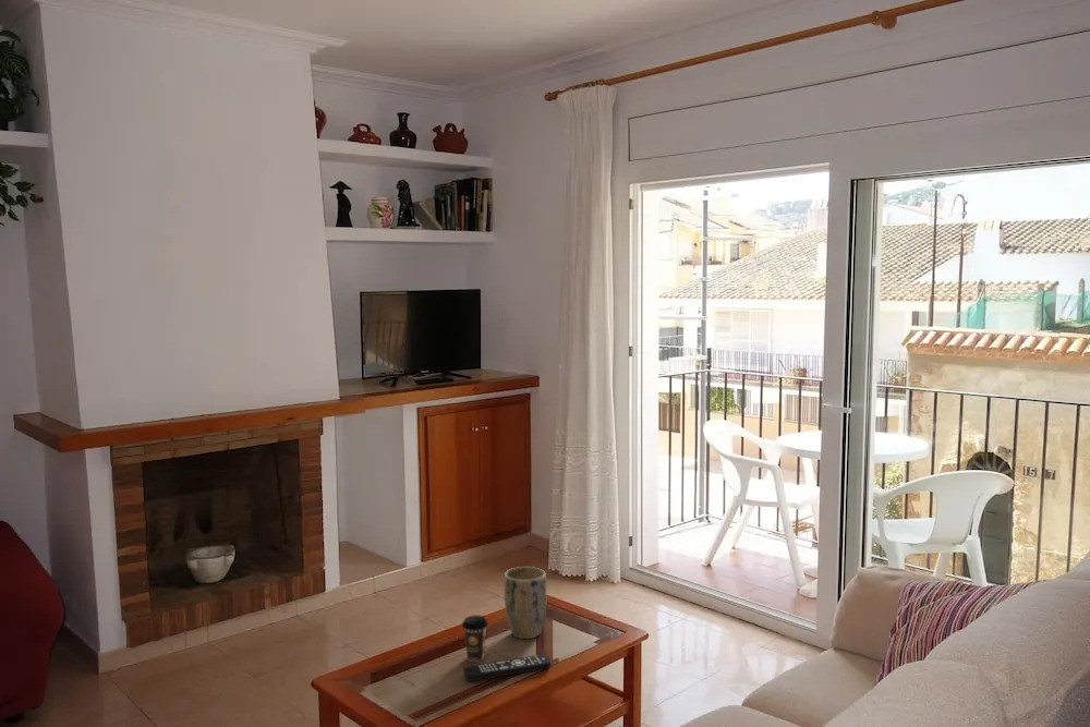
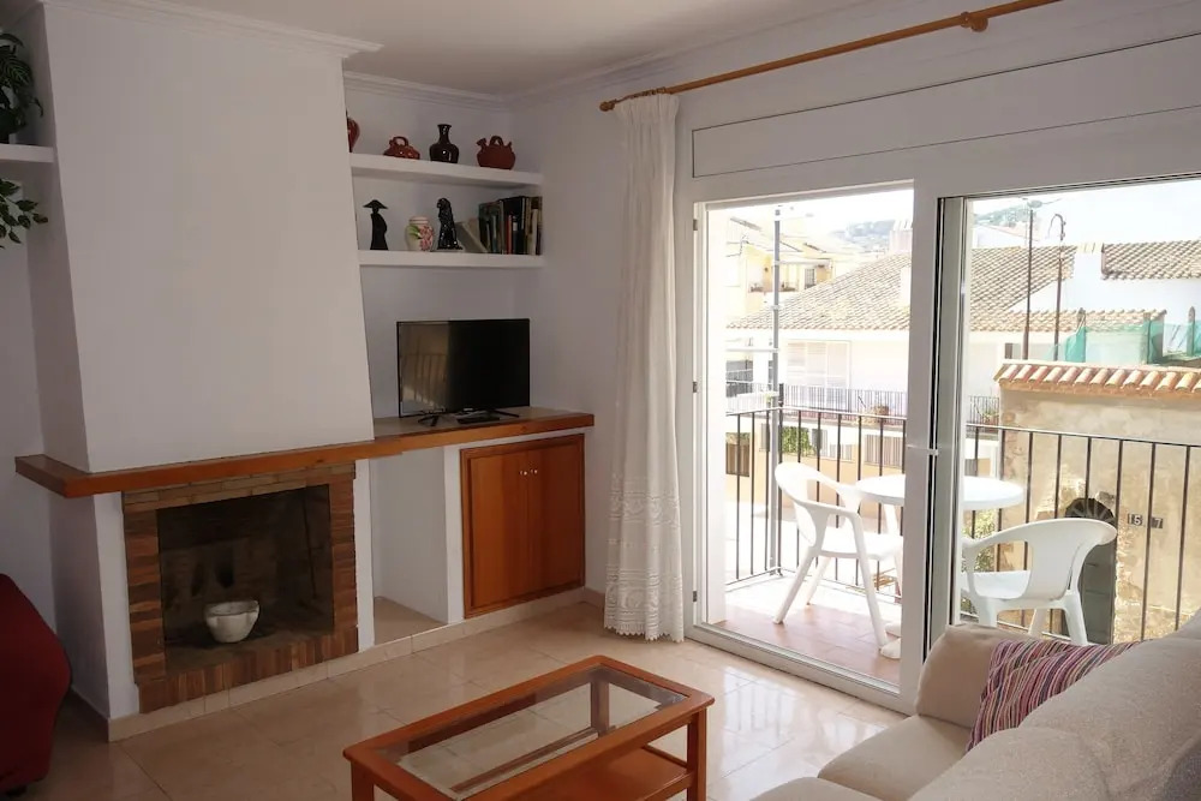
- plant pot (525, 603)
- coffee cup (475, 638)
- remote control (507, 667)
